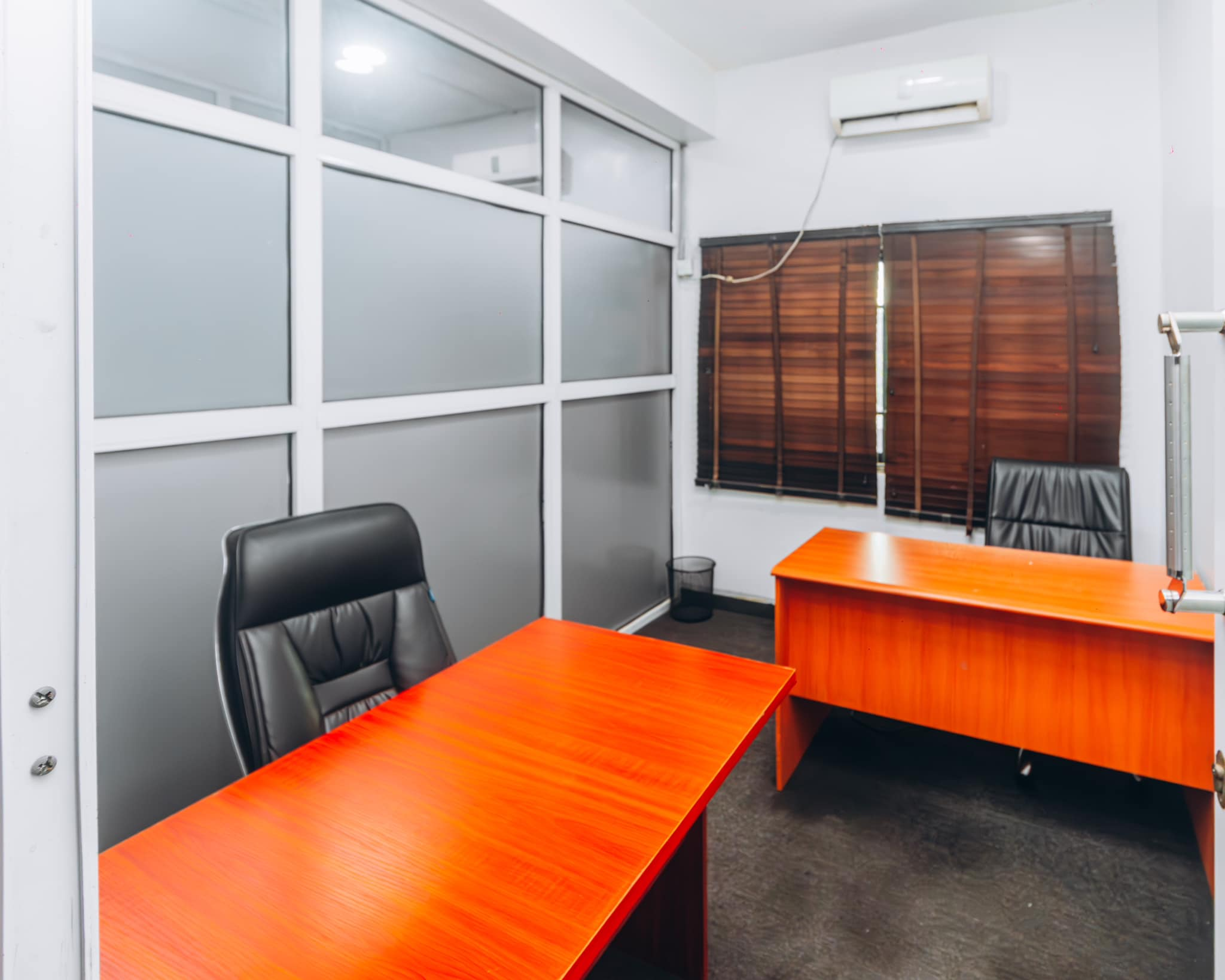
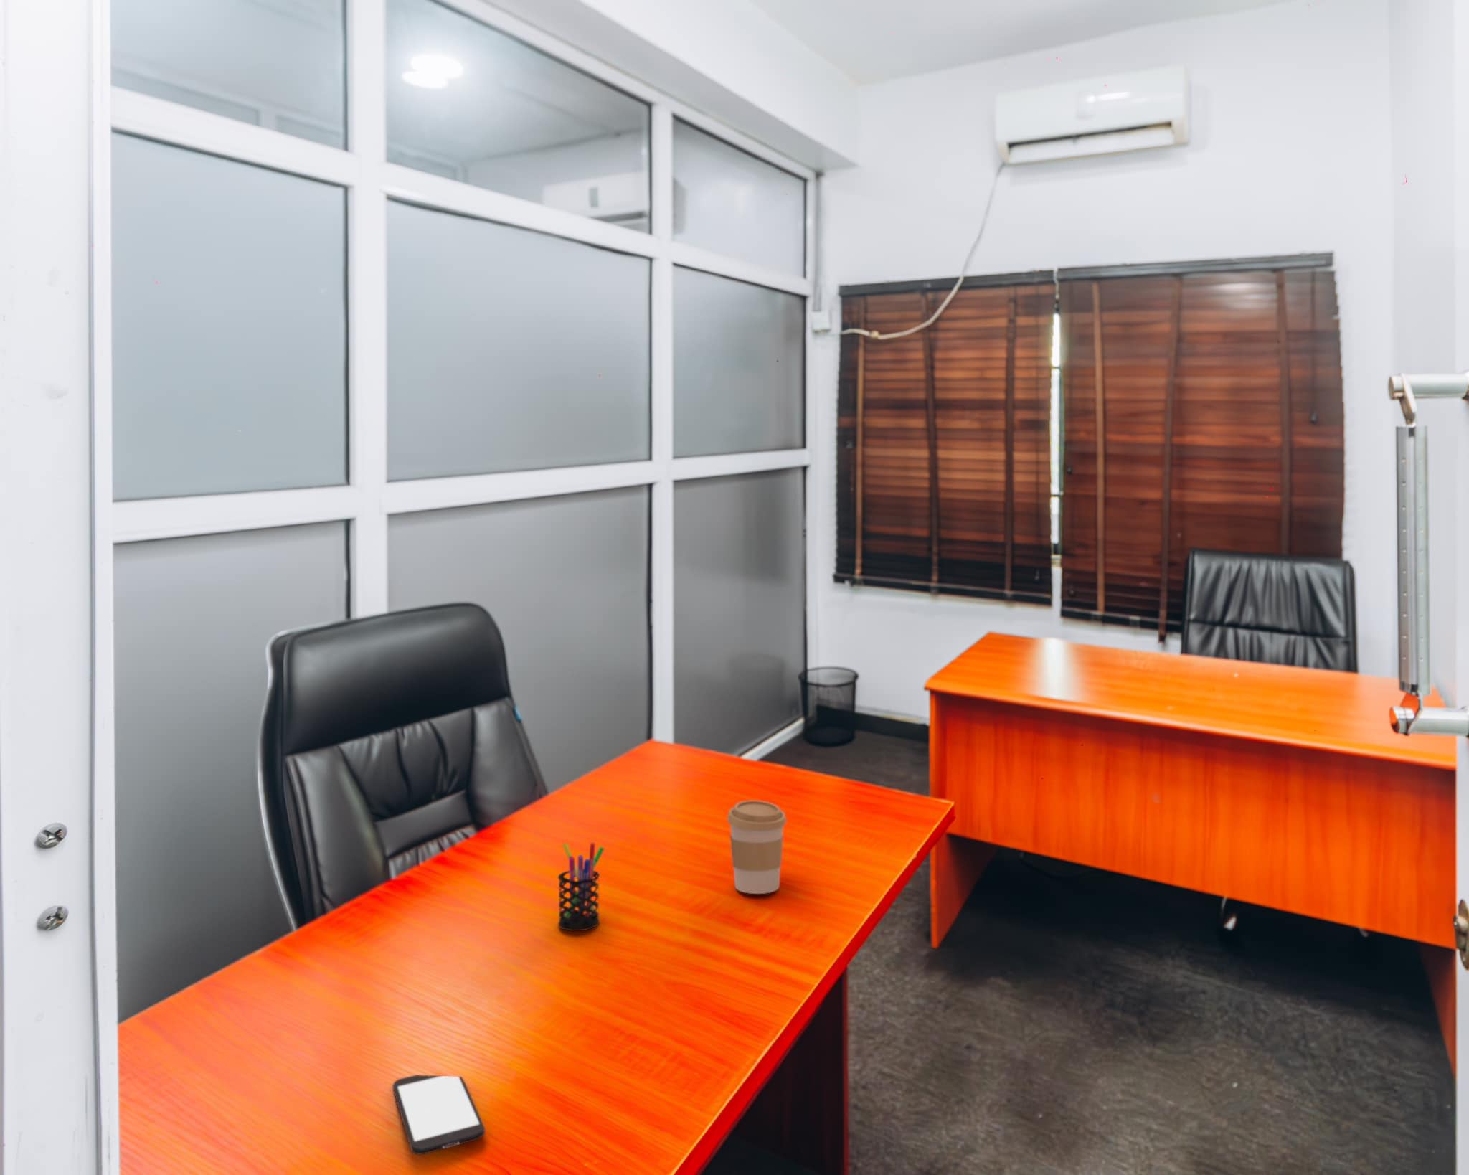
+ smartphone (437, 1108)
+ coffee cup (757, 845)
+ pen holder (584, 881)
